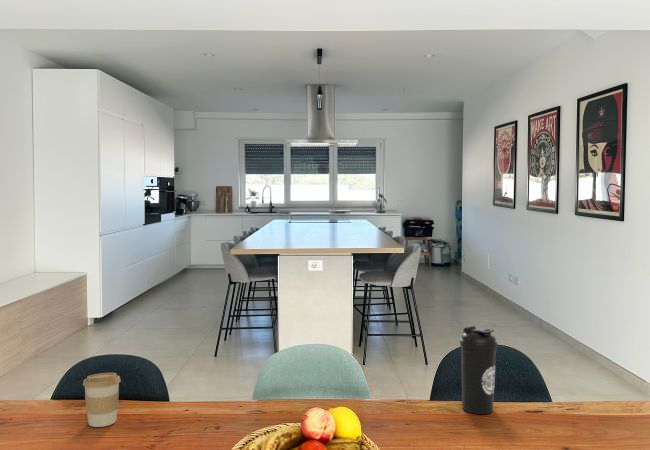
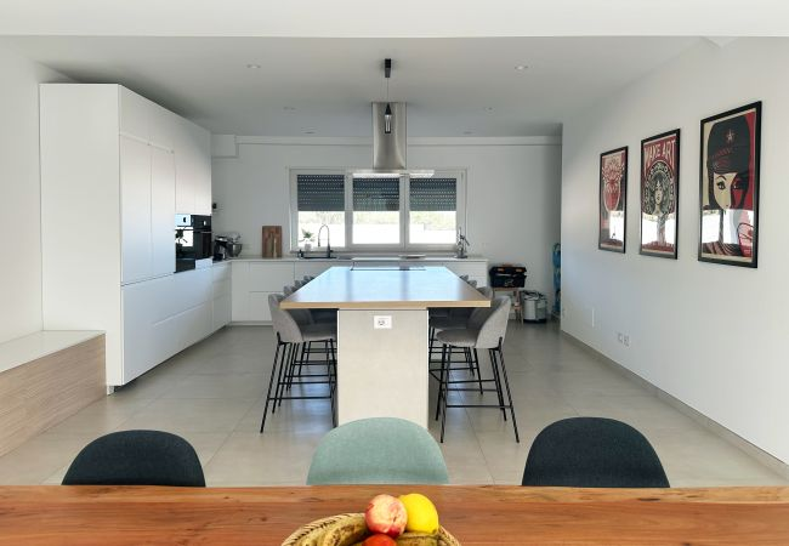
- coffee cup (102, 397)
- water bottle (478, 368)
